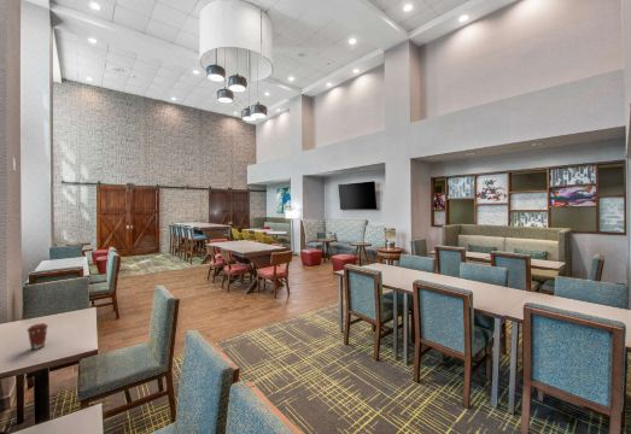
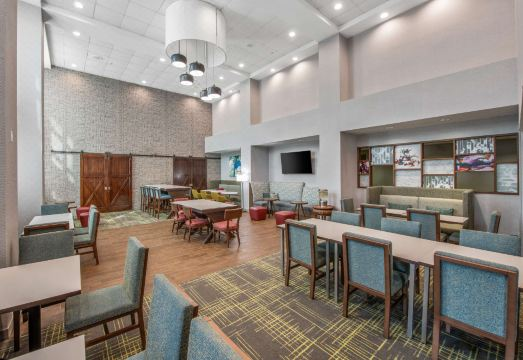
- coffee cup (37, 336)
